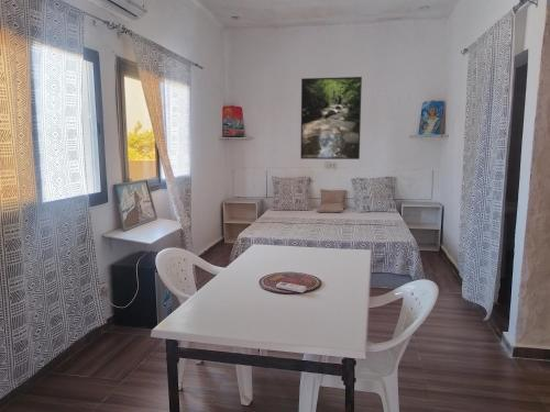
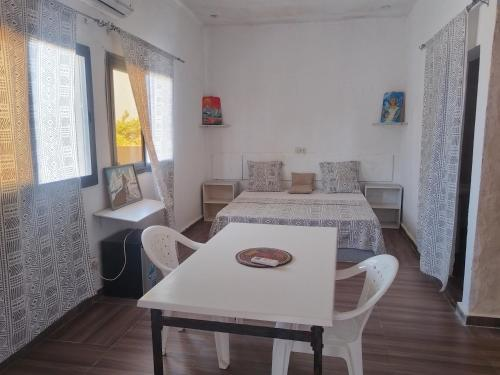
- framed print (330, 119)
